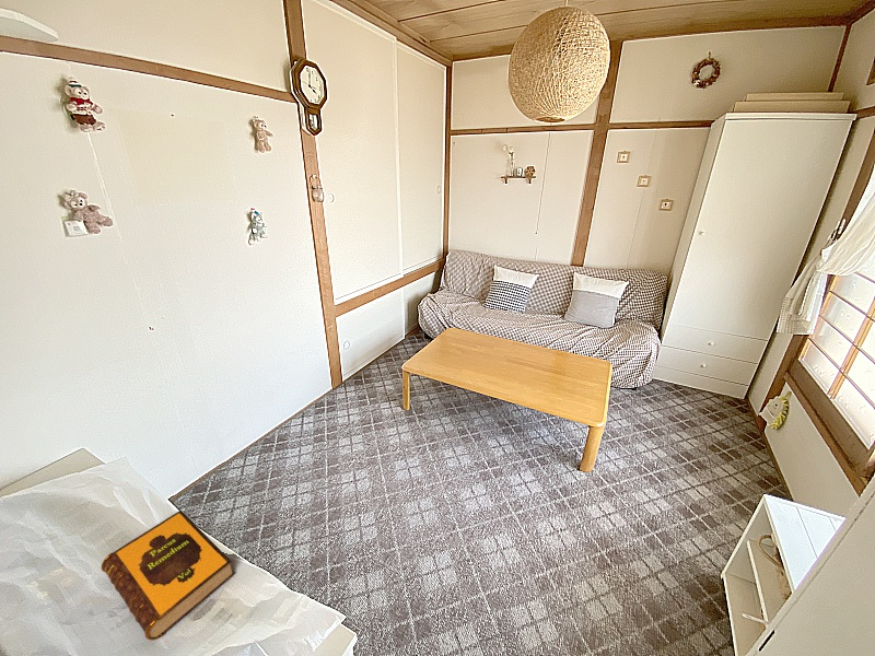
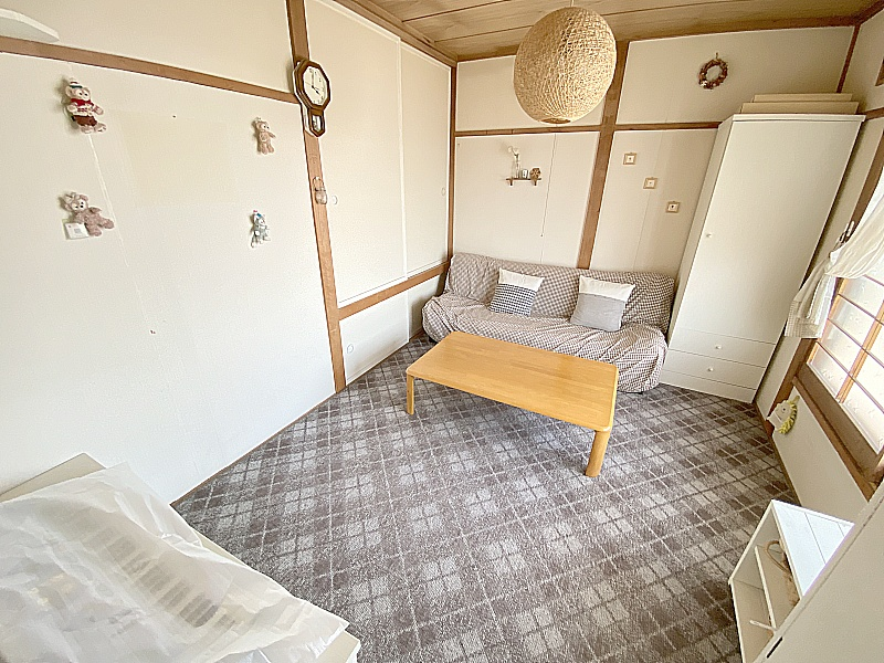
- hardback book (167, 567)
